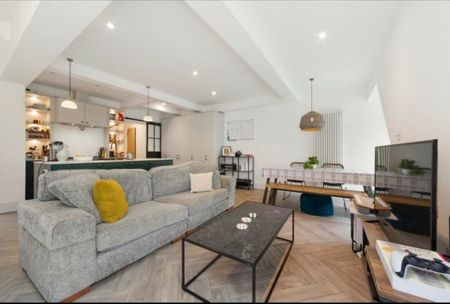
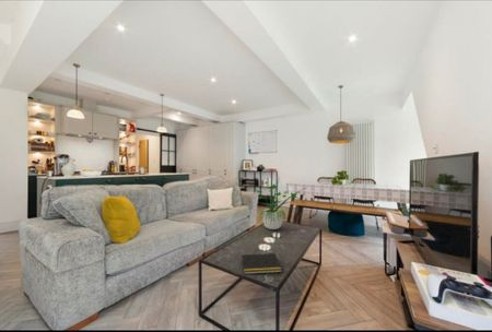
+ potted plant (280, 199)
+ notepad (260, 262)
